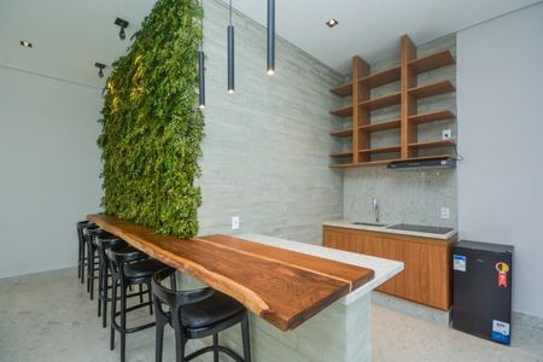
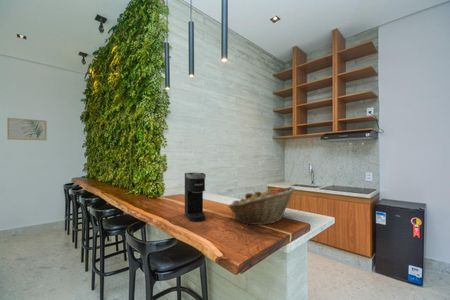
+ wall art (27, 129)
+ coffee maker (194, 194)
+ fruit basket (262, 202)
